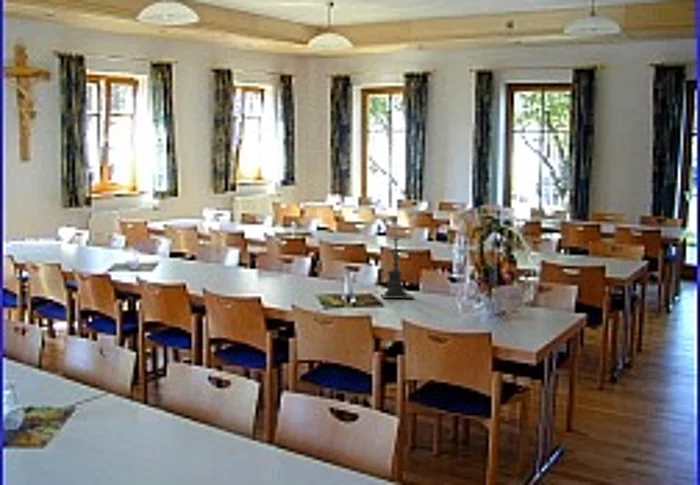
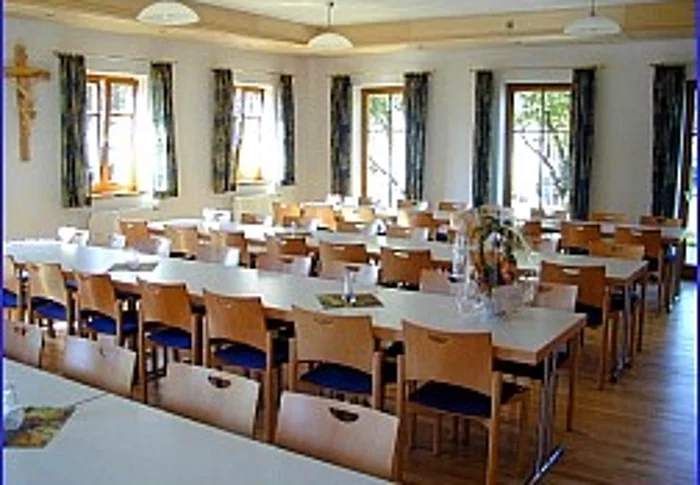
- candle holder (396, 262)
